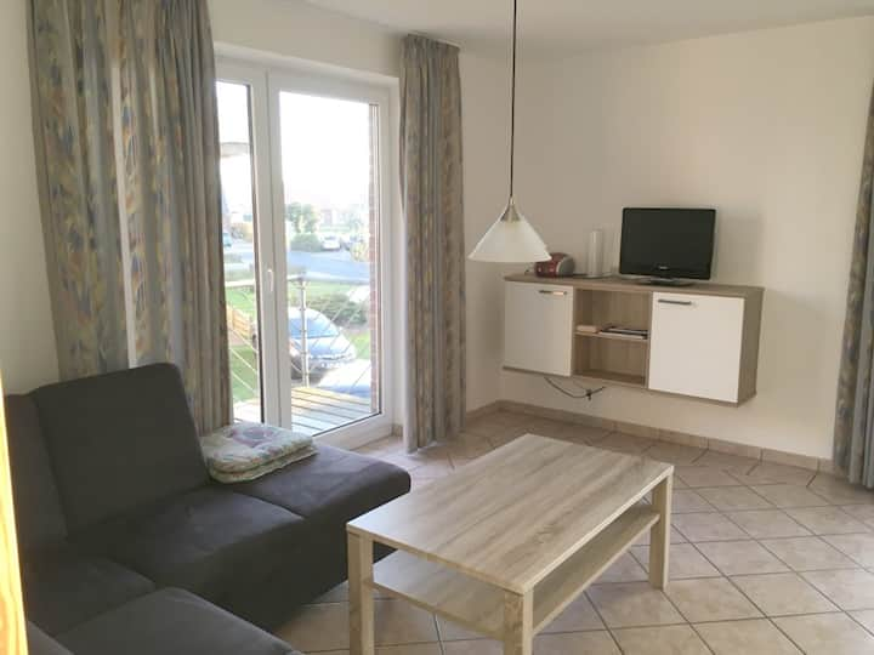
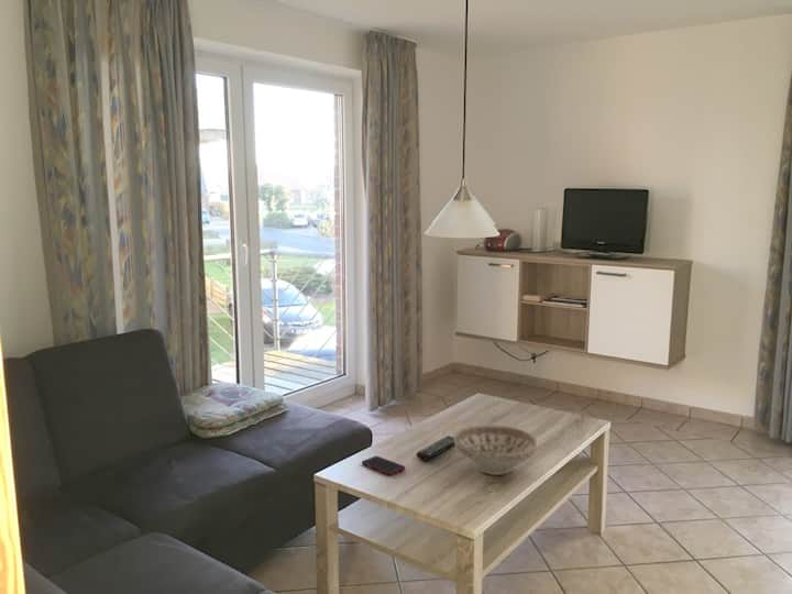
+ remote control (439, 447)
+ decorative bowl (494, 453)
+ cell phone (383, 465)
